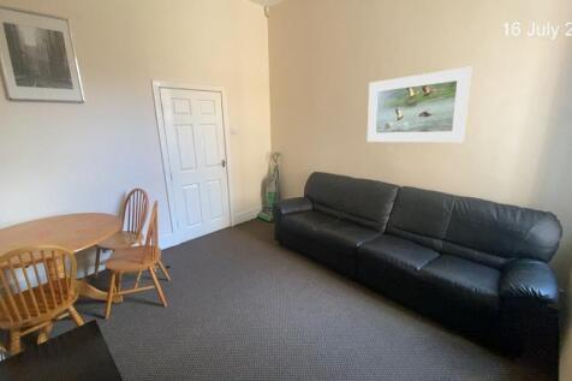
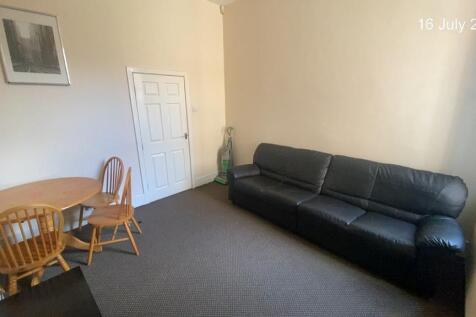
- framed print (412, 109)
